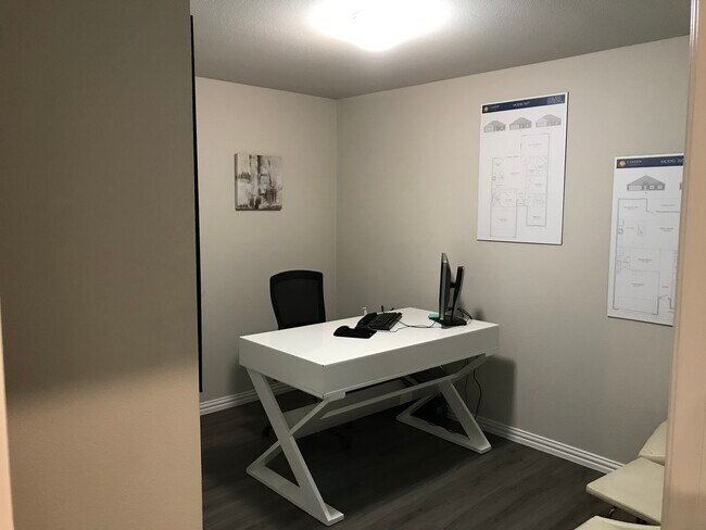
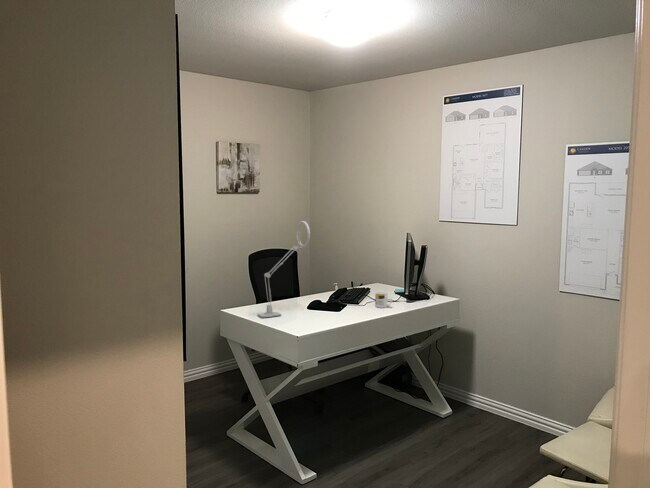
+ desk lamp (281, 264)
+ mug (383, 300)
